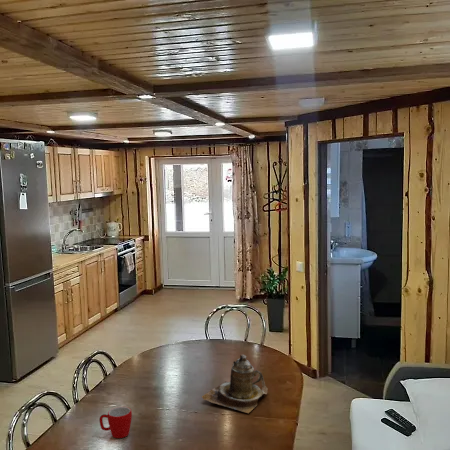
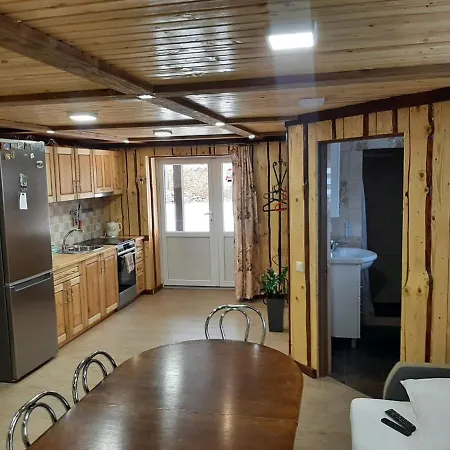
- mug (115, 423)
- teapot (235, 377)
